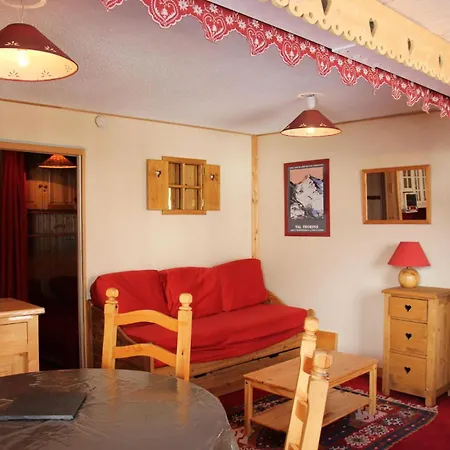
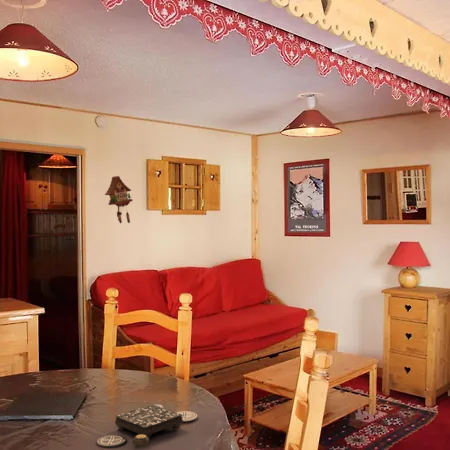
+ board game (149, 421)
+ cuckoo clock (119, 199)
